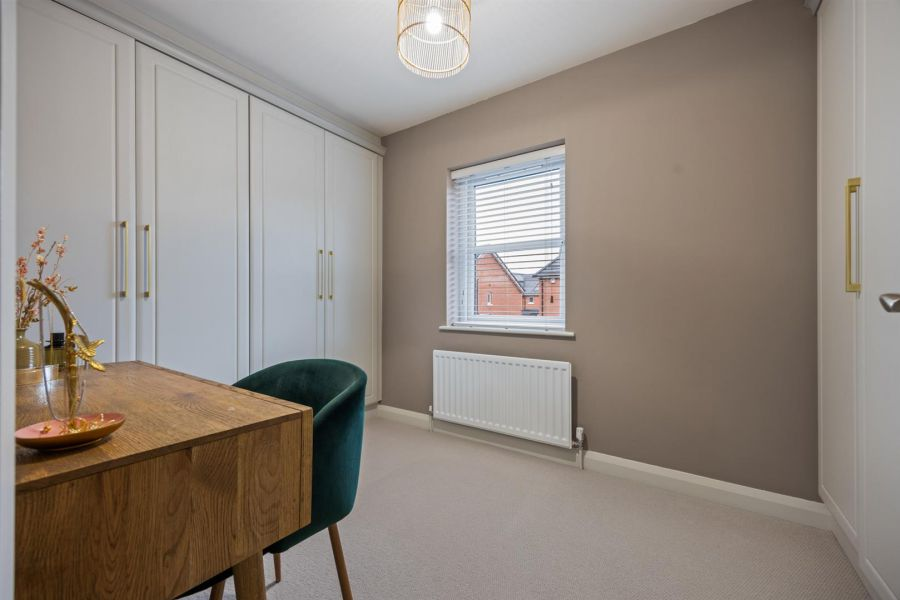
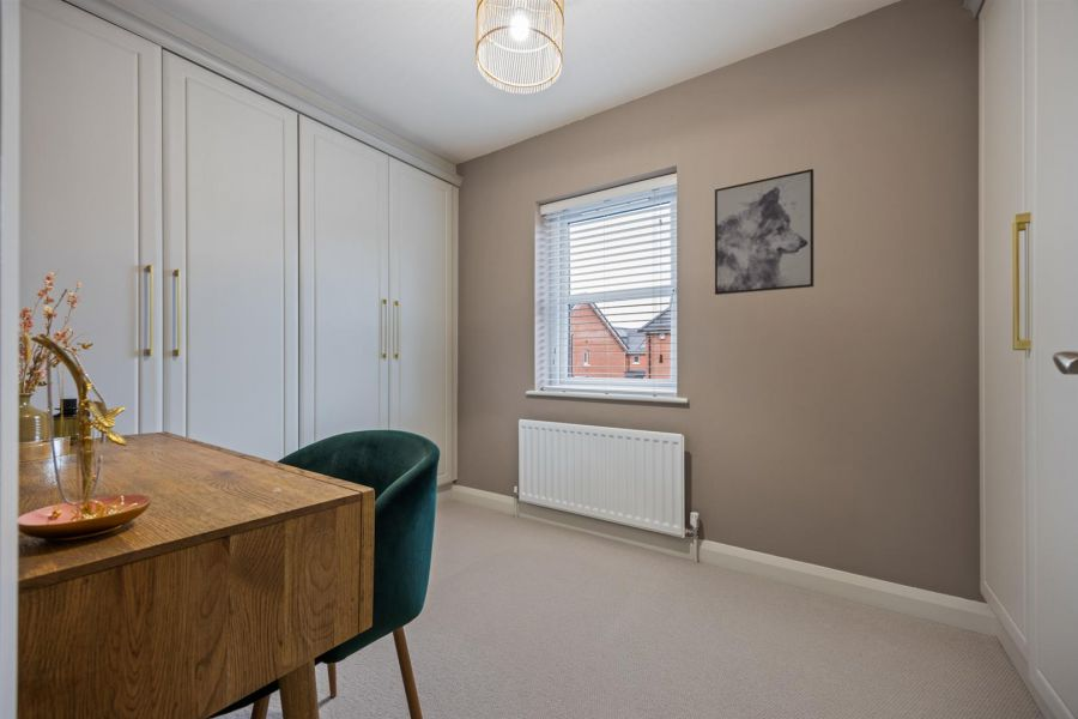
+ wall art (761, 235)
